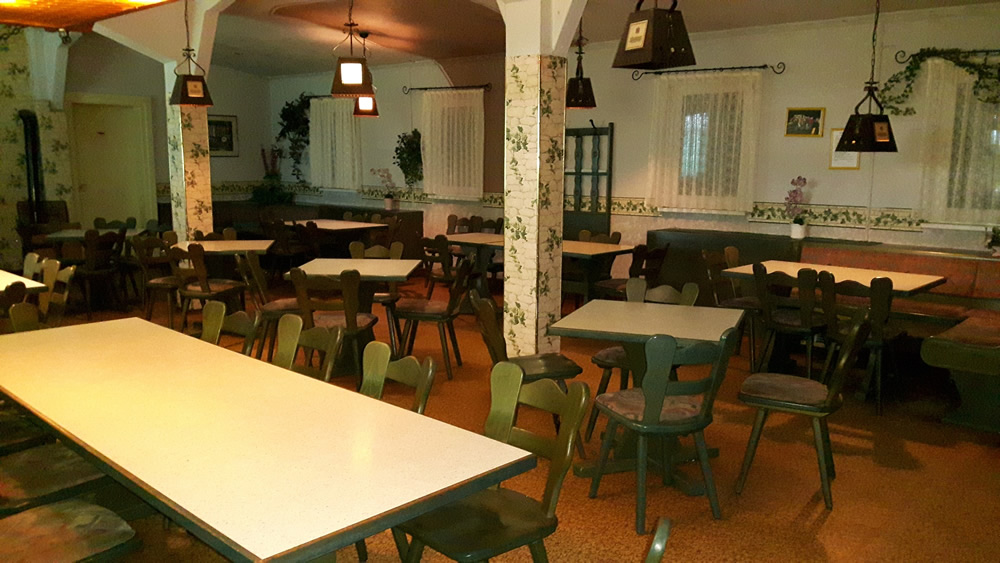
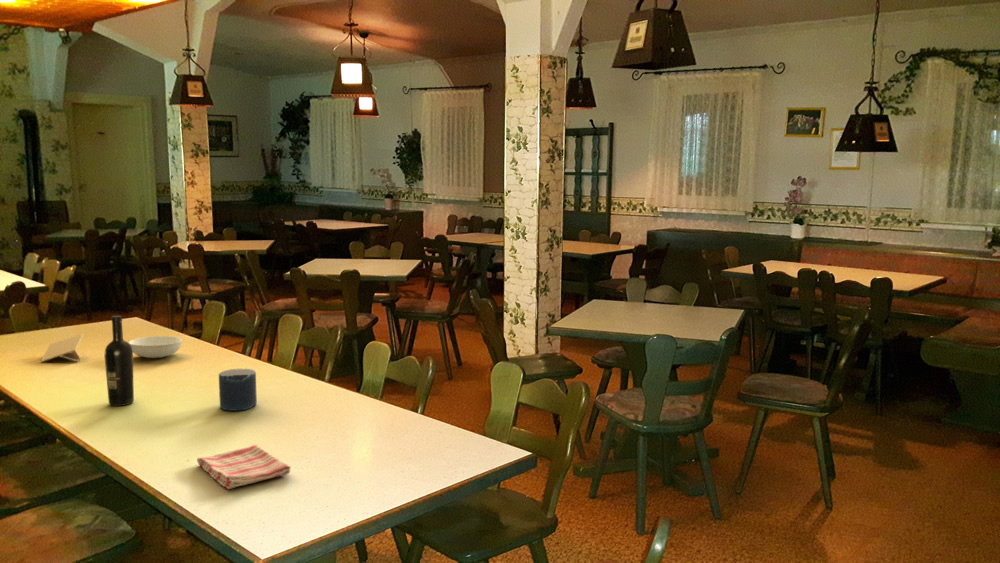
+ napkin holder (64, 346)
+ wine bottle (119, 359)
+ dish towel (243, 463)
+ candle (237, 389)
+ serving bowl (156, 348)
